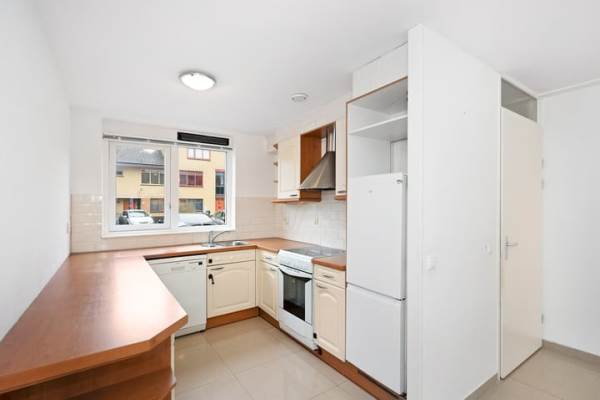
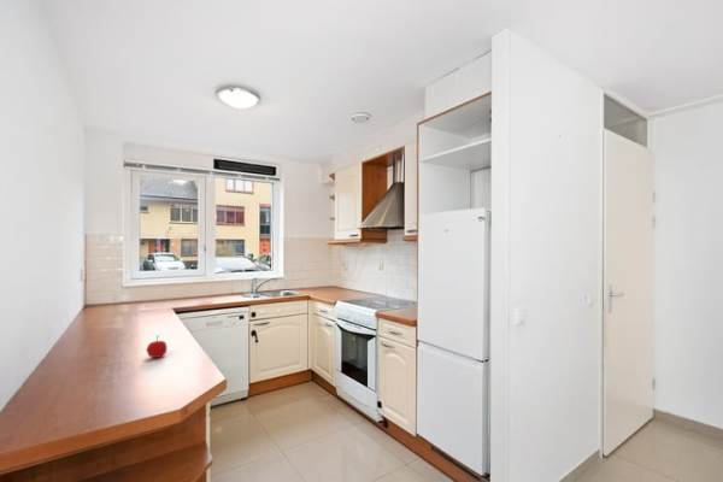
+ fruit (157, 345)
